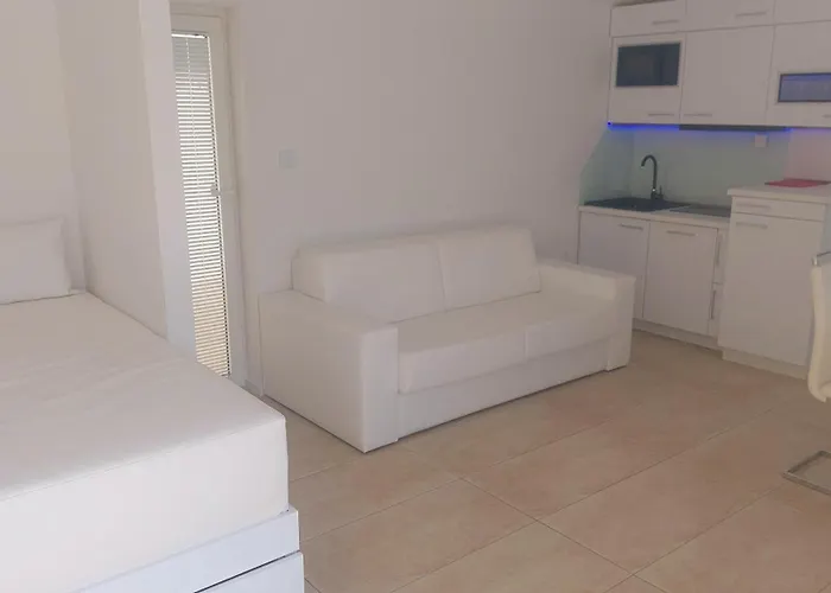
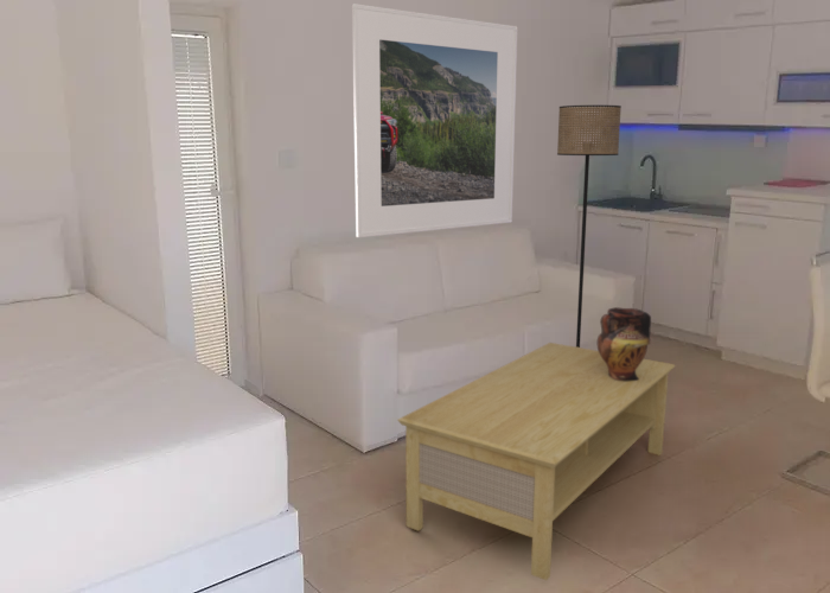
+ coffee table (549, 438)
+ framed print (441, 126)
+ vase (624, 343)
+ floor lamp (582, 259)
